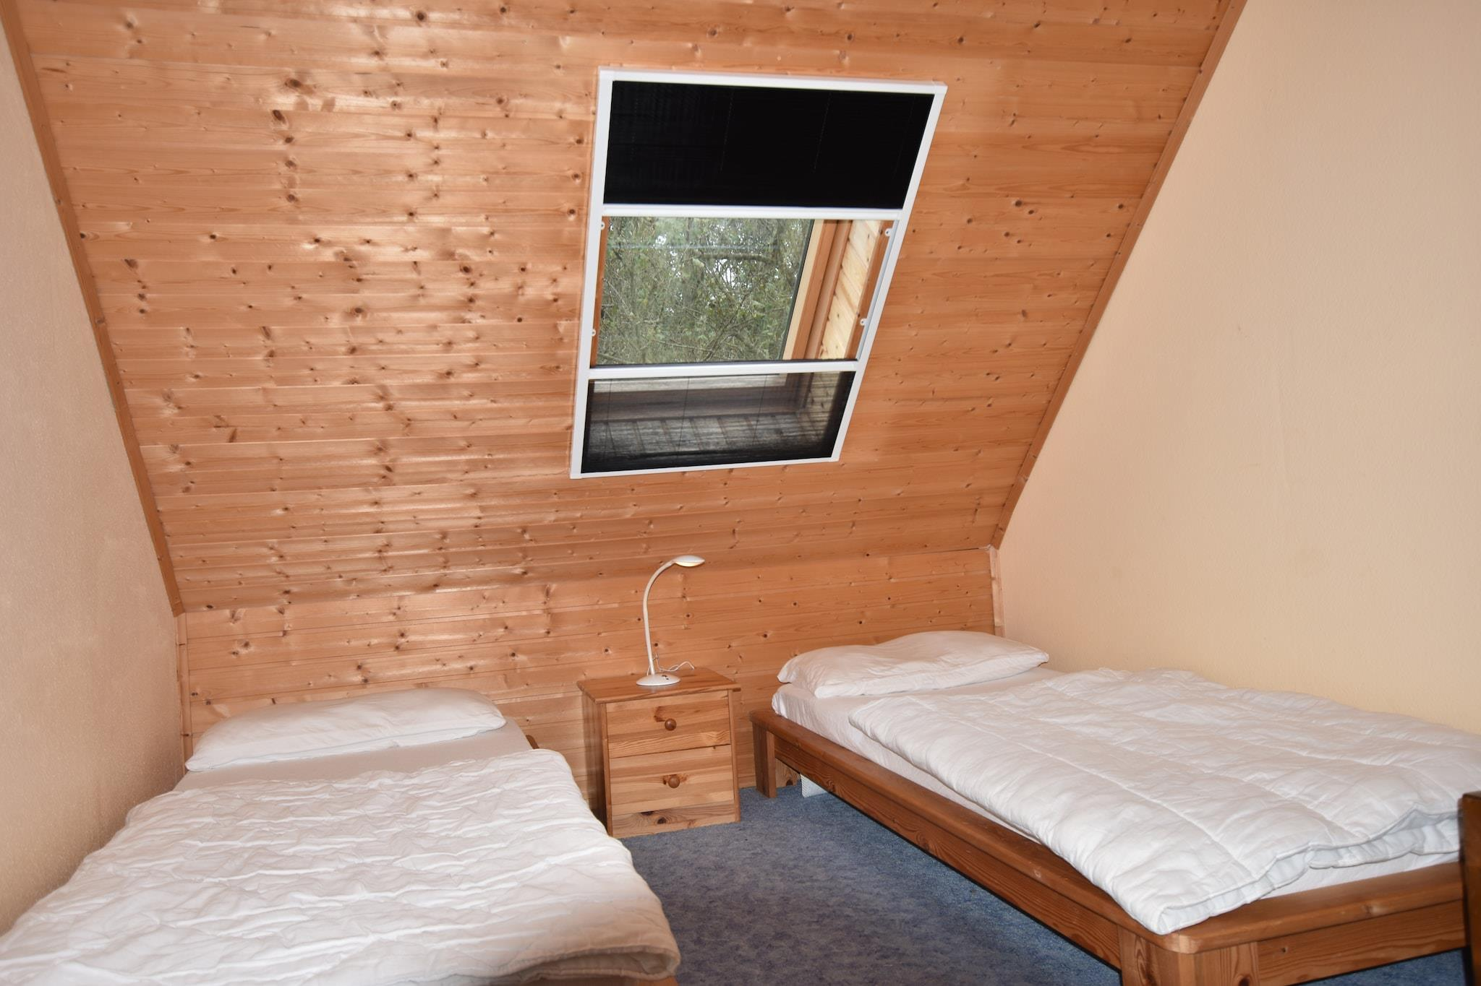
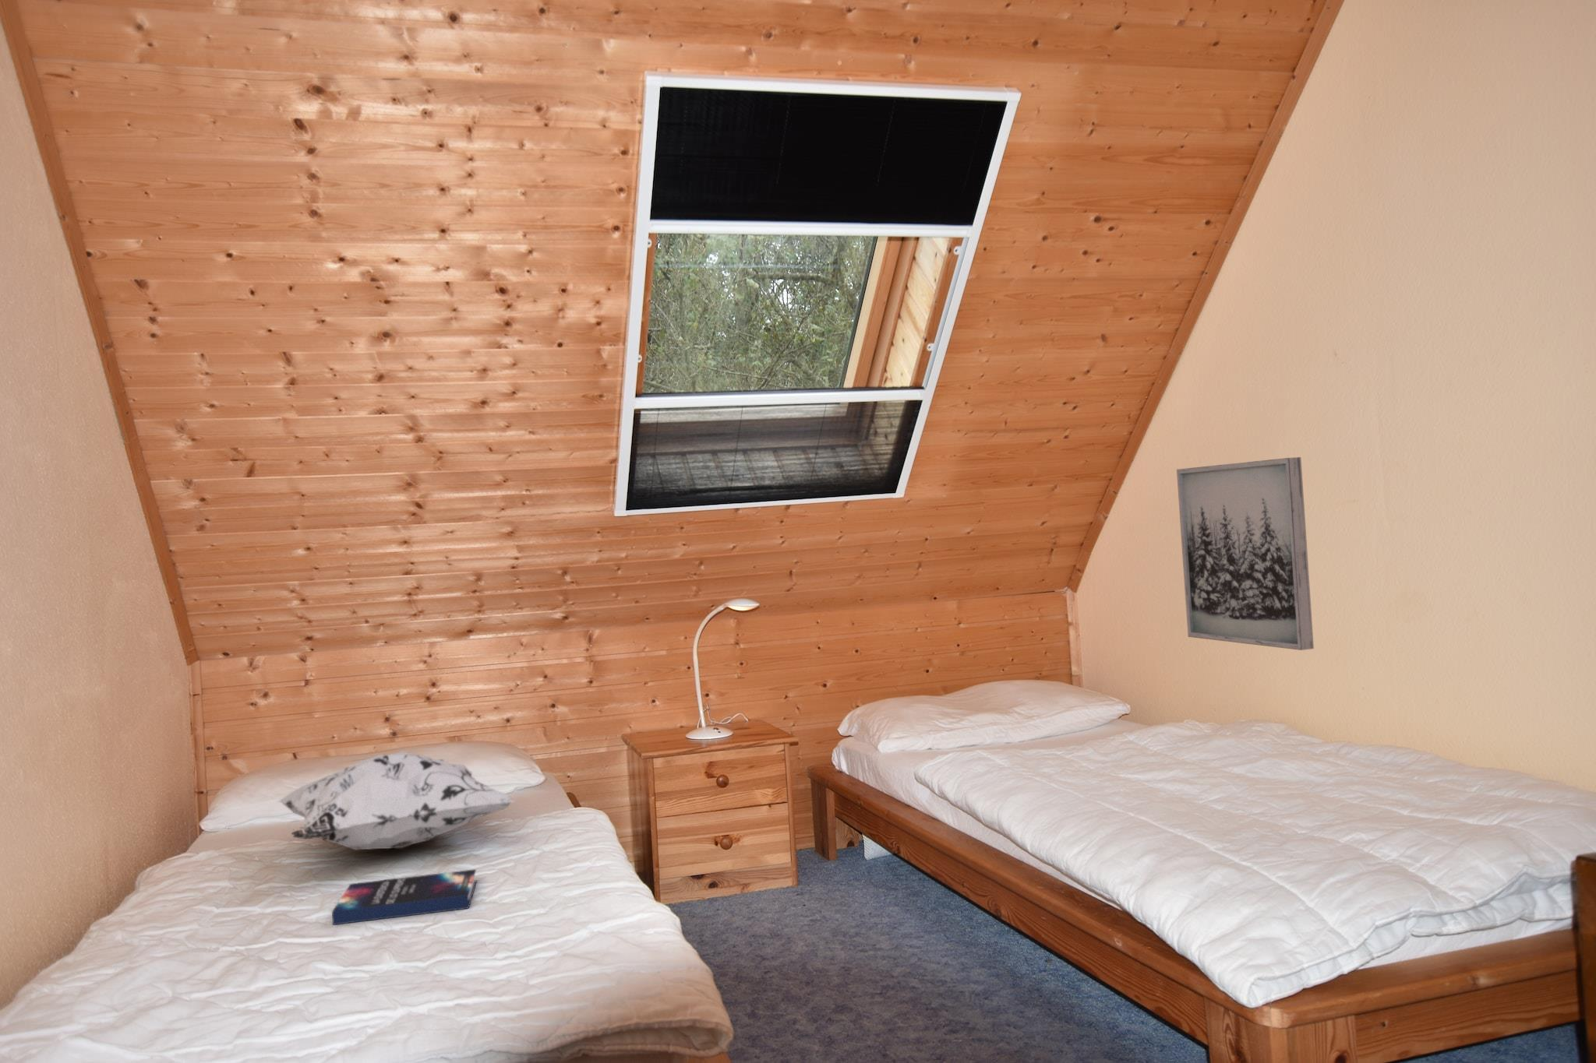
+ hardback book (407, 896)
+ decorative pillow (392, 801)
+ wall art (1240, 553)
